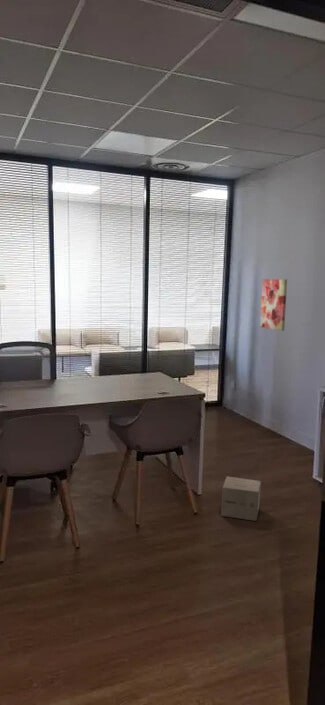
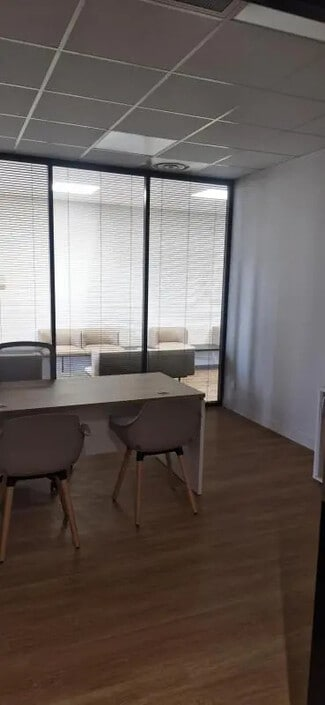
- wall art (273, 304)
- cardboard box (241, 497)
